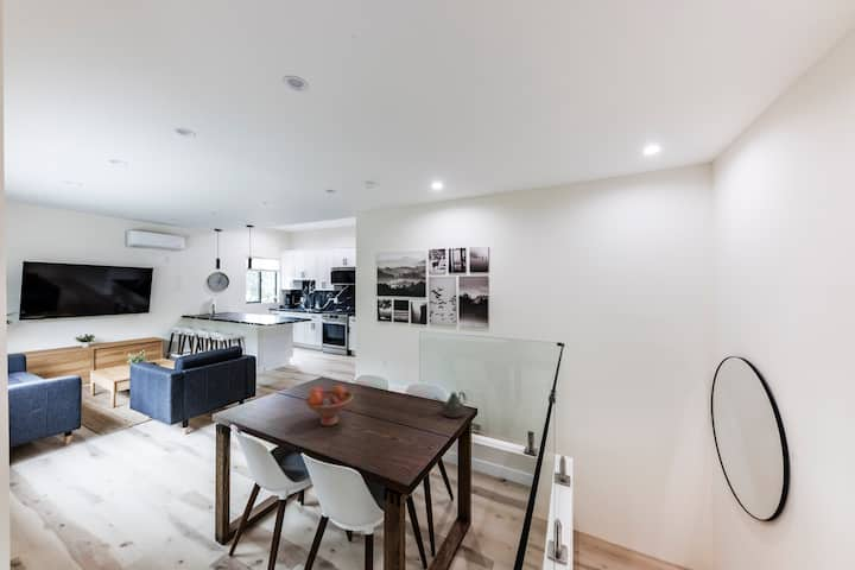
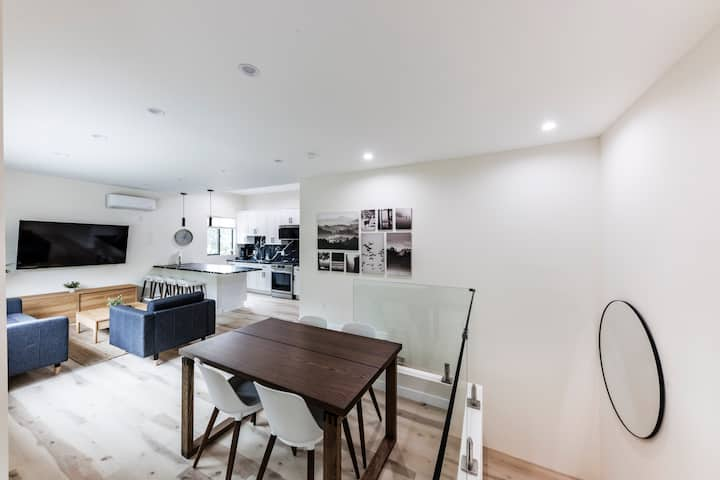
- teapot (449, 404)
- fruit bowl (329, 405)
